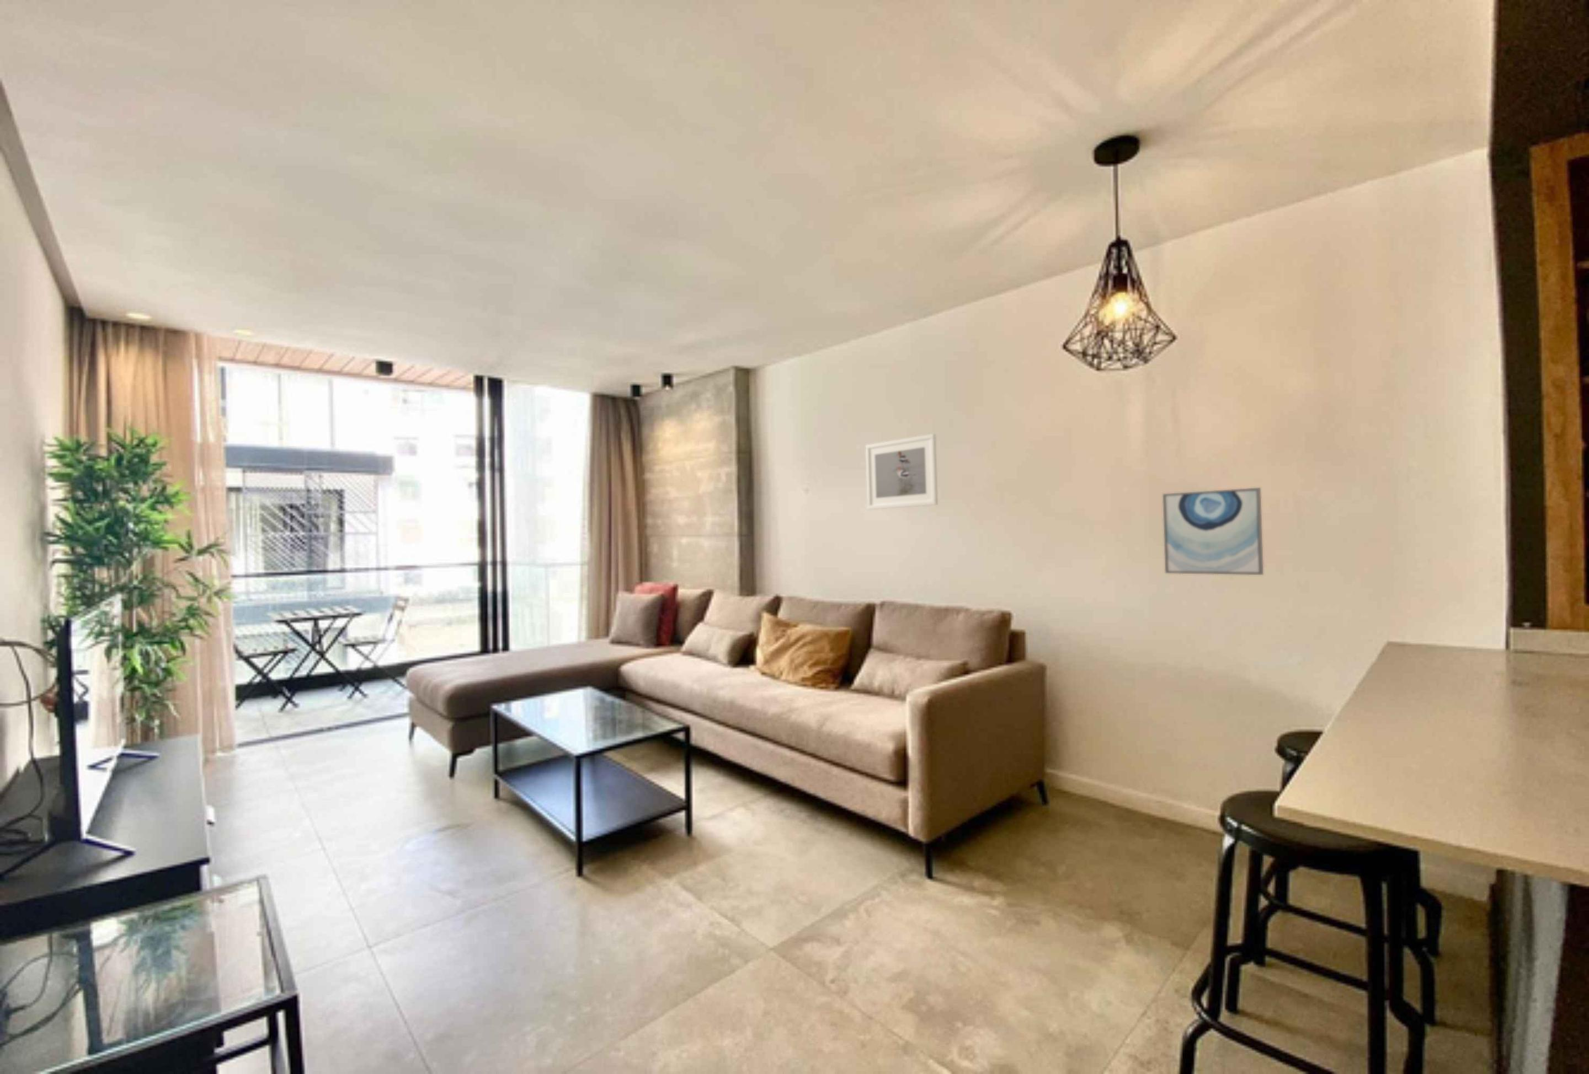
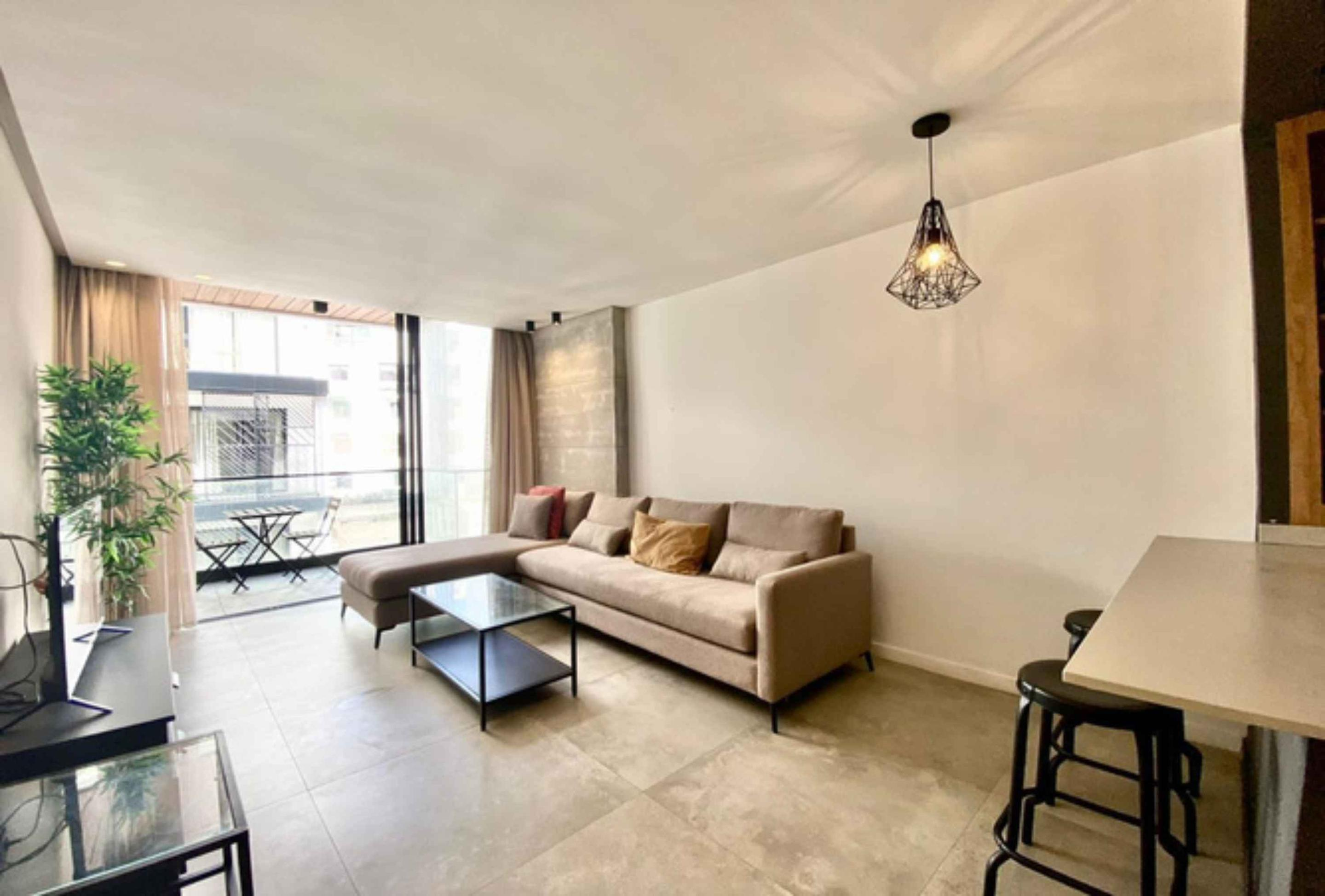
- wall art (1210, 532)
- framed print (899, 473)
